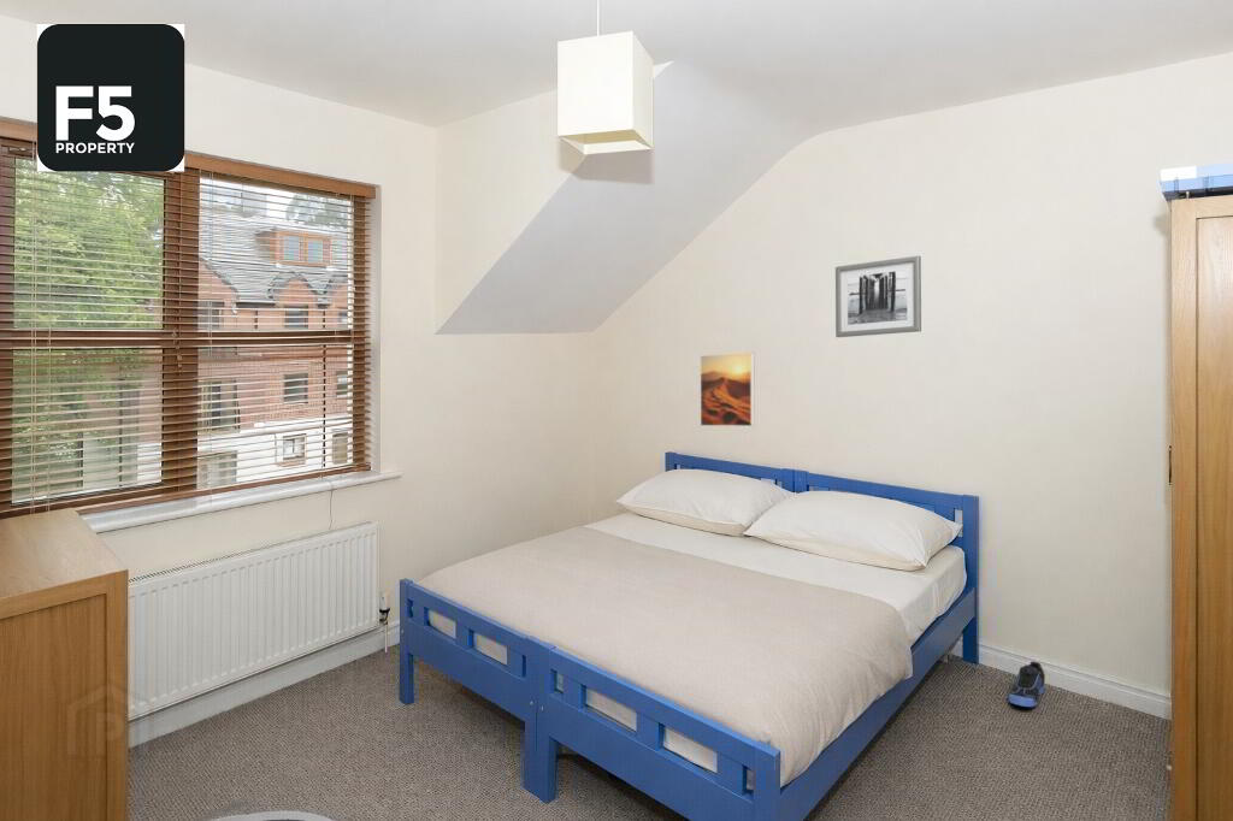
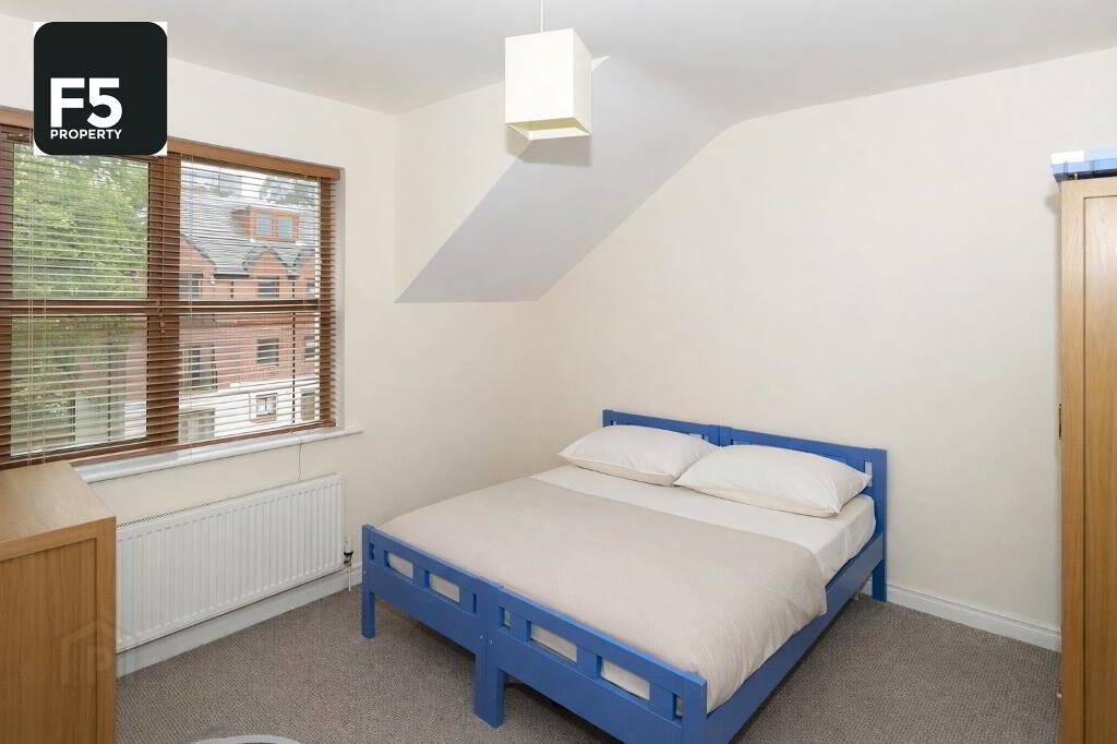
- sneaker (1026, 683)
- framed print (726, 390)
- wall art (877, 297)
